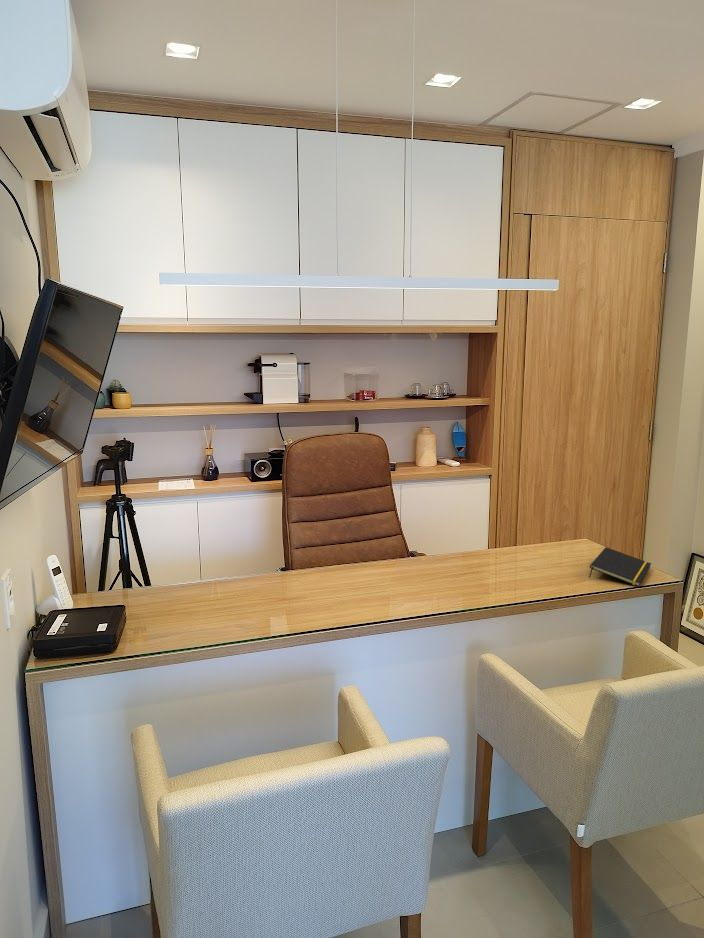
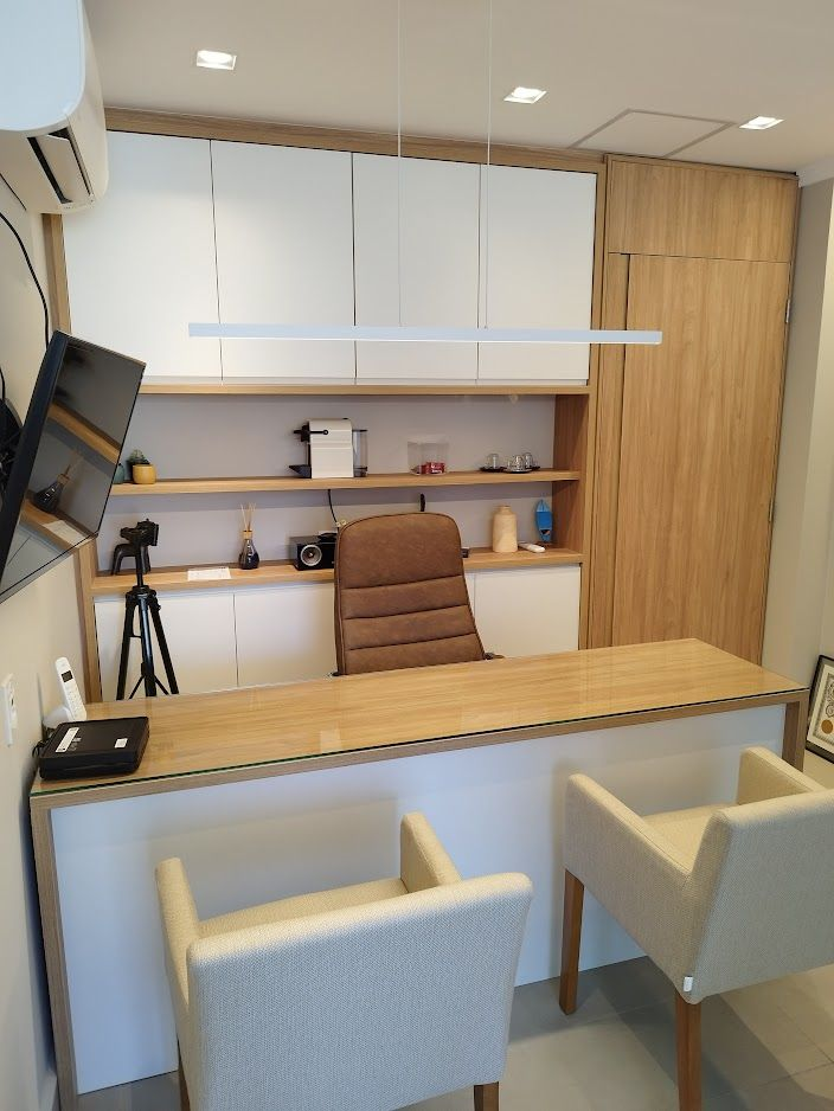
- notepad (621, 565)
